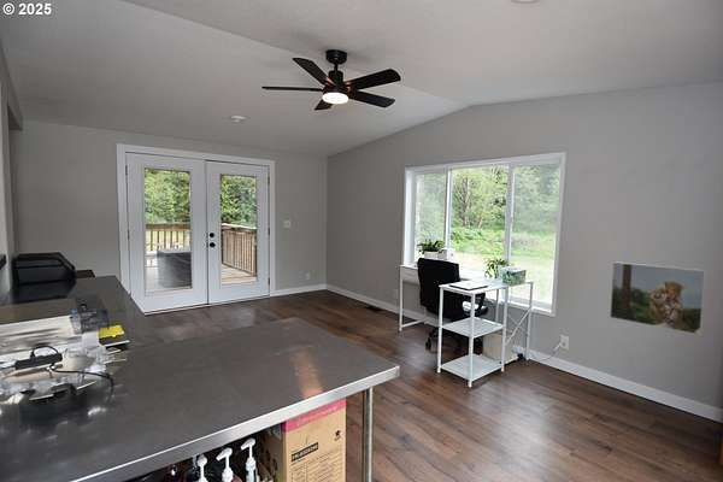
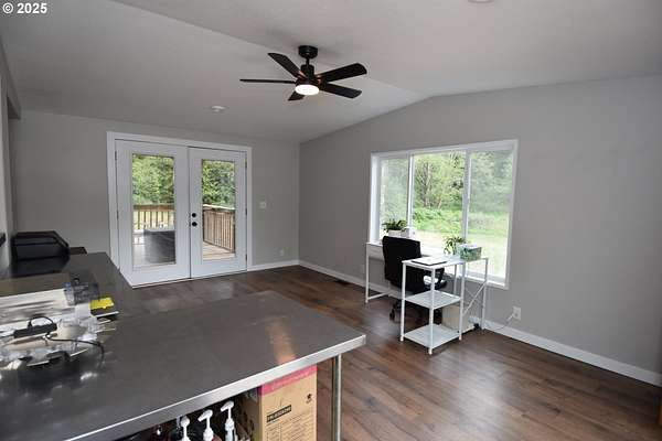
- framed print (654, 295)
